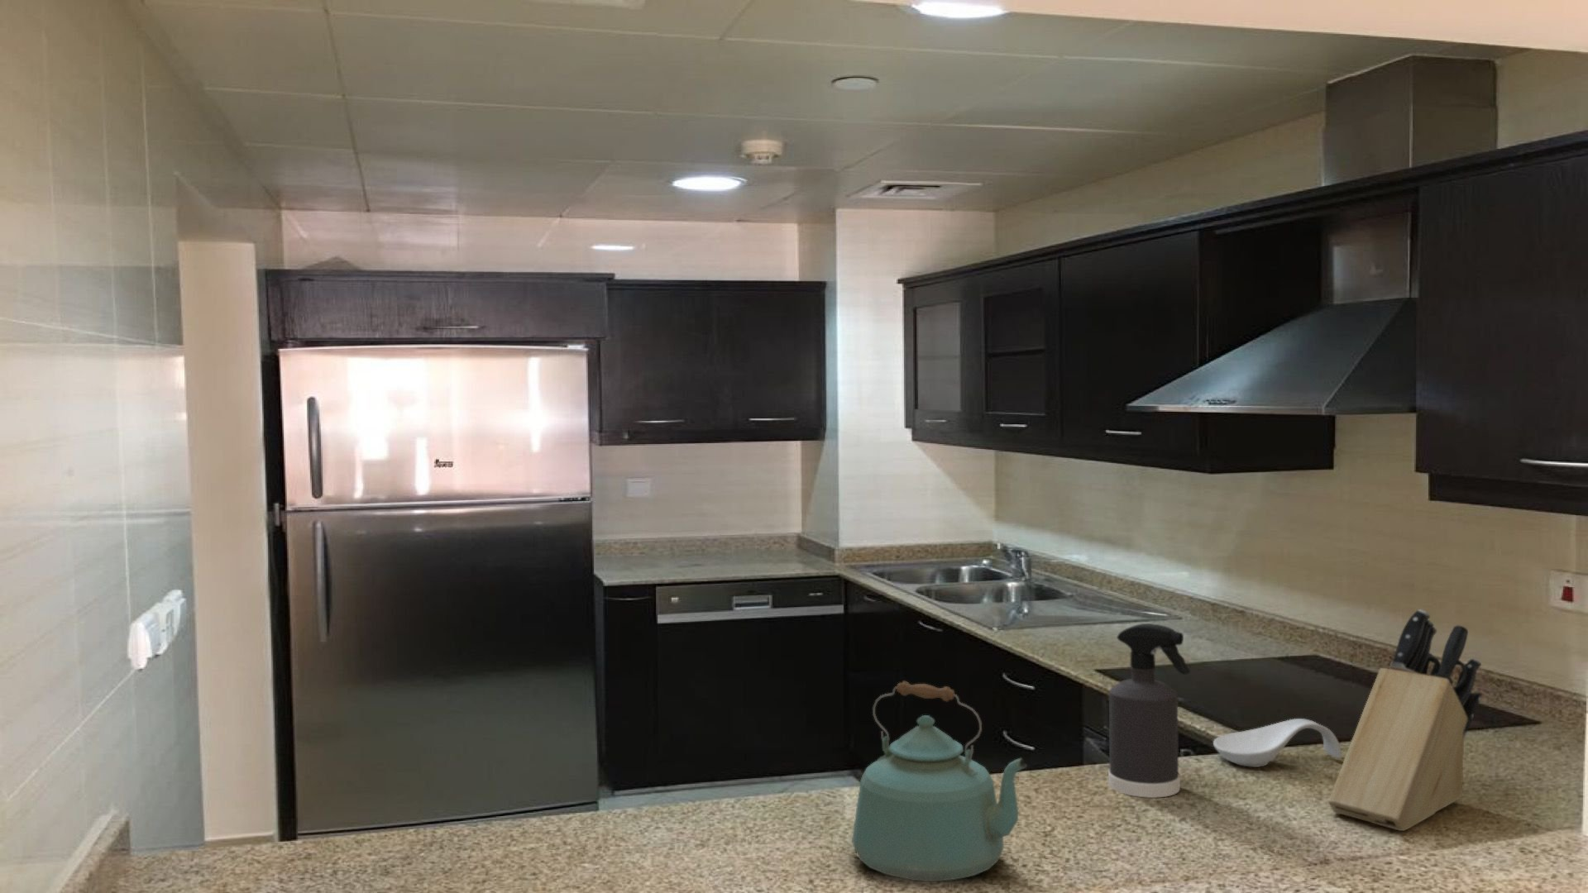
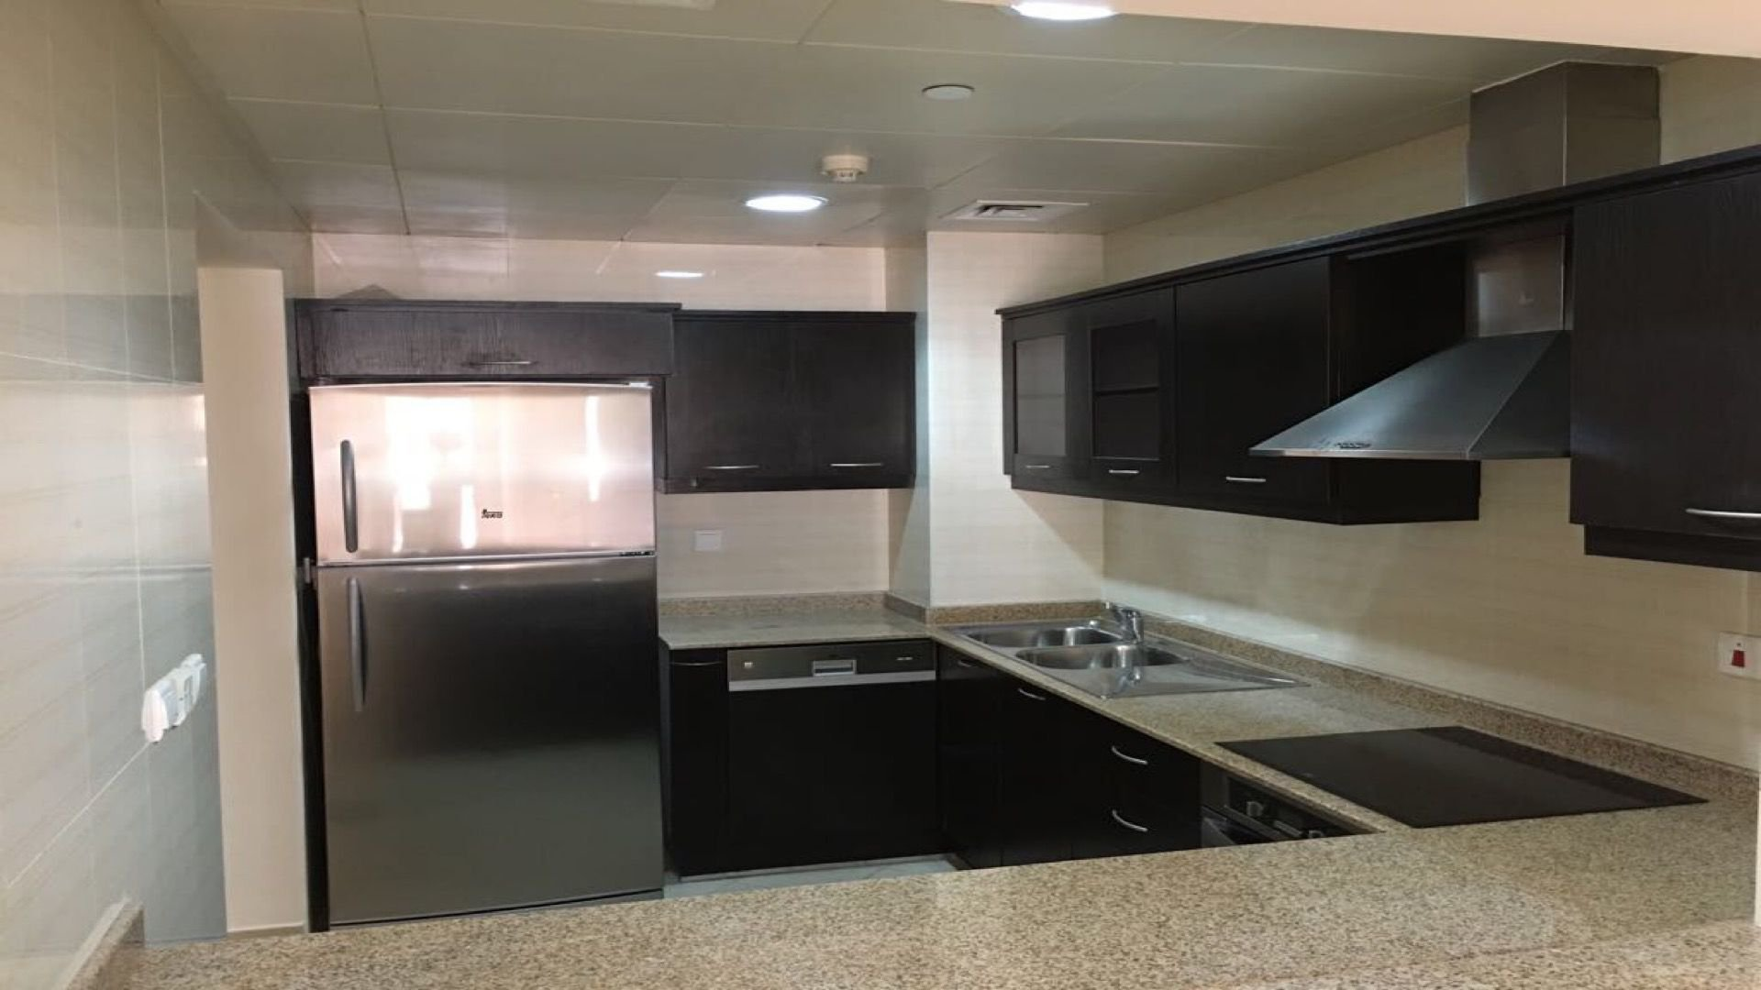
- spoon rest (1276, 740)
- spray bottle (1148, 705)
- kettle (940, 773)
- knife block (1409, 711)
